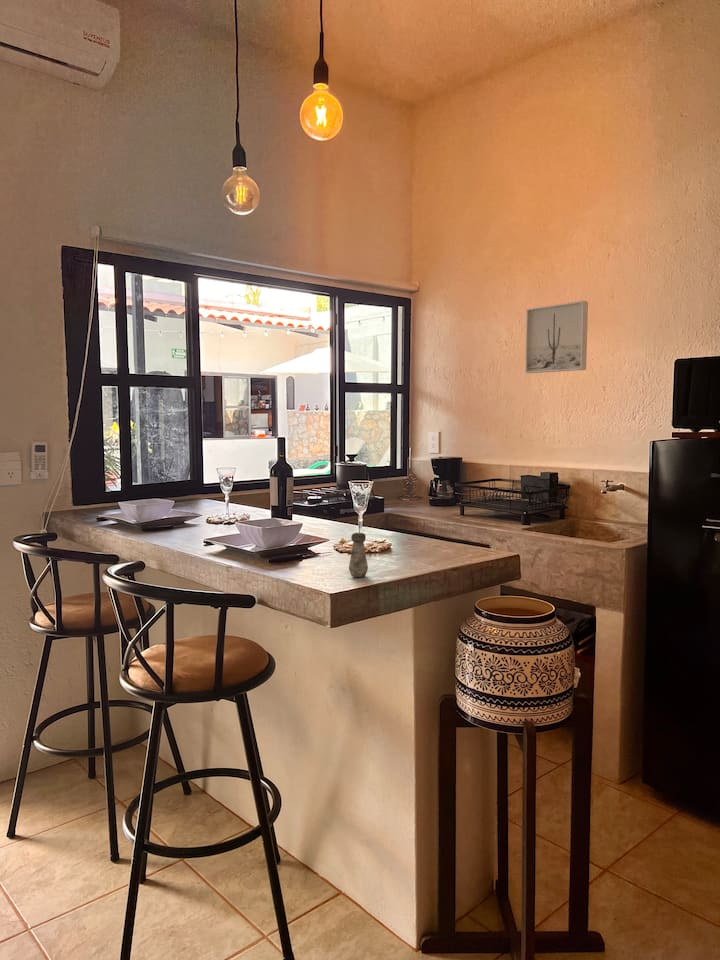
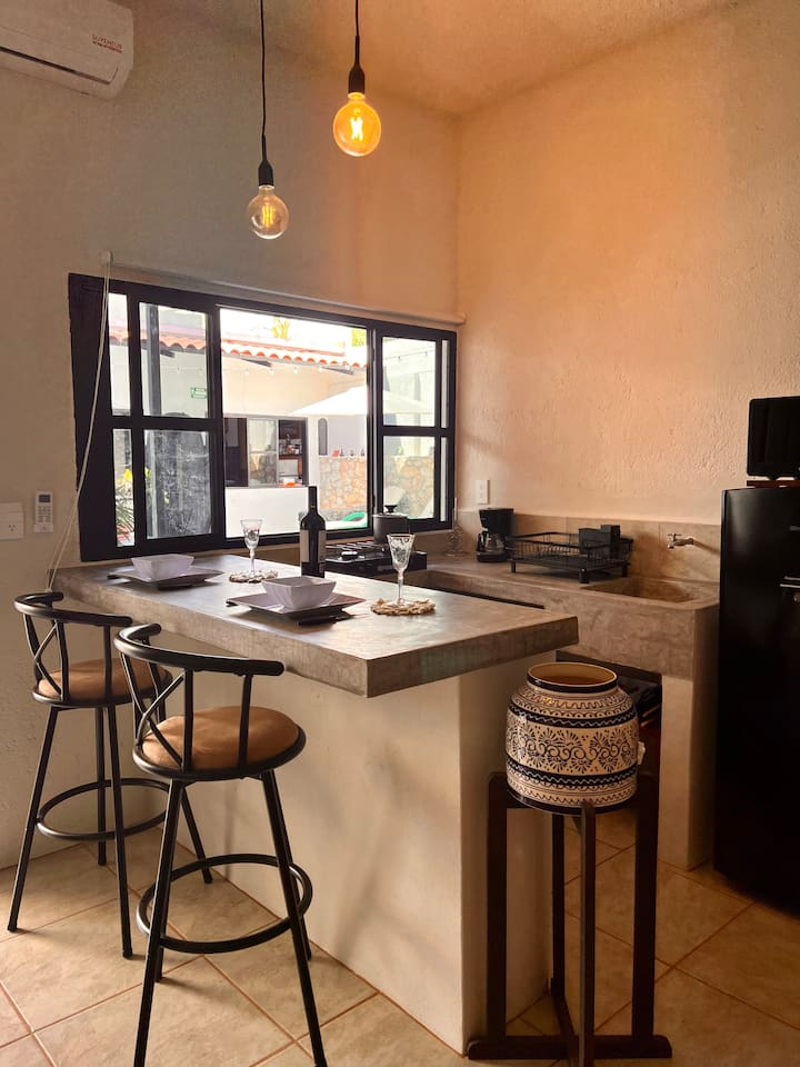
- salt shaker (358, 554)
- wall art (555, 338)
